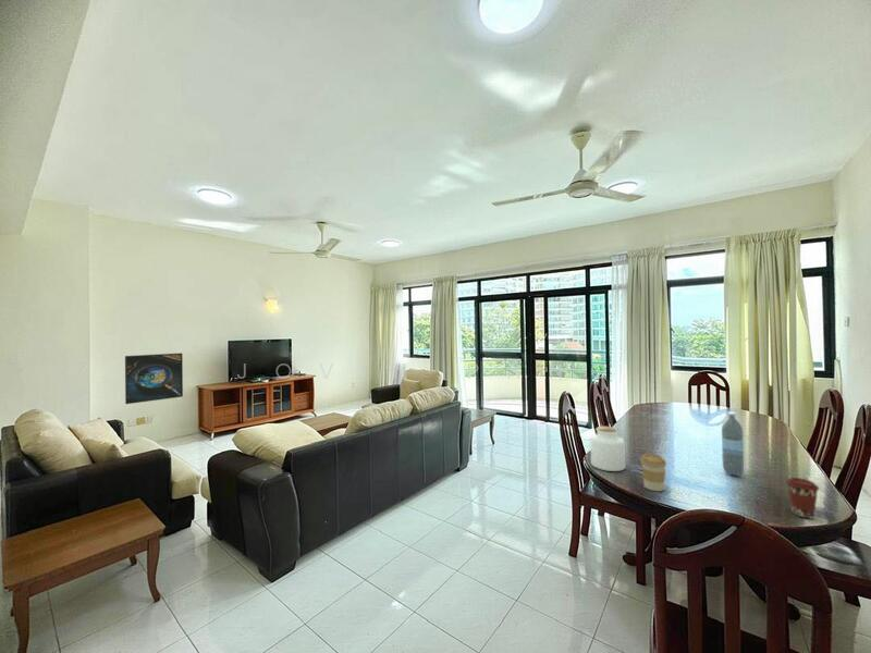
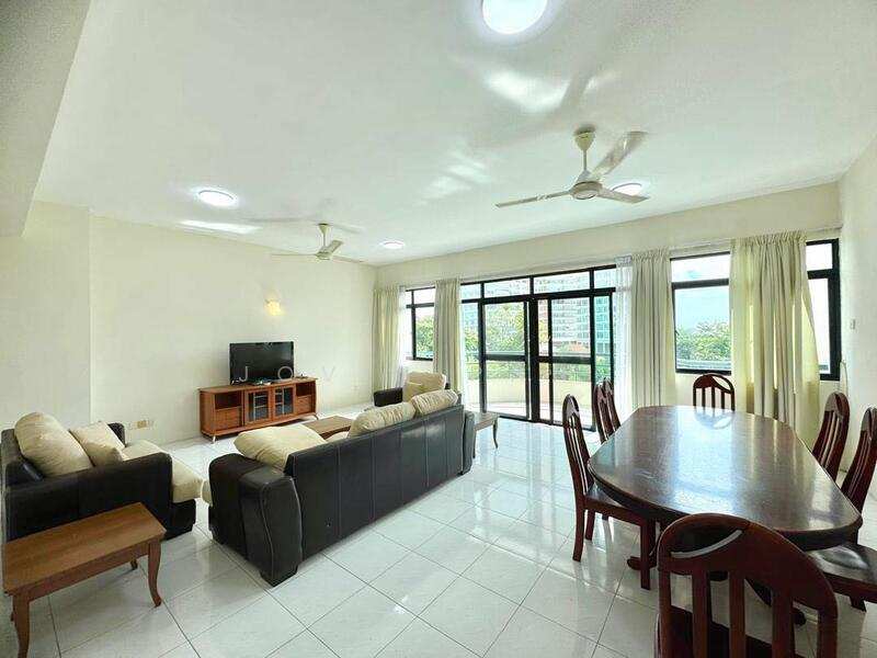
- coffee cup (802, 497)
- water bottle (732, 443)
- coffee cup (653, 471)
- jar (609, 447)
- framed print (155, 377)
